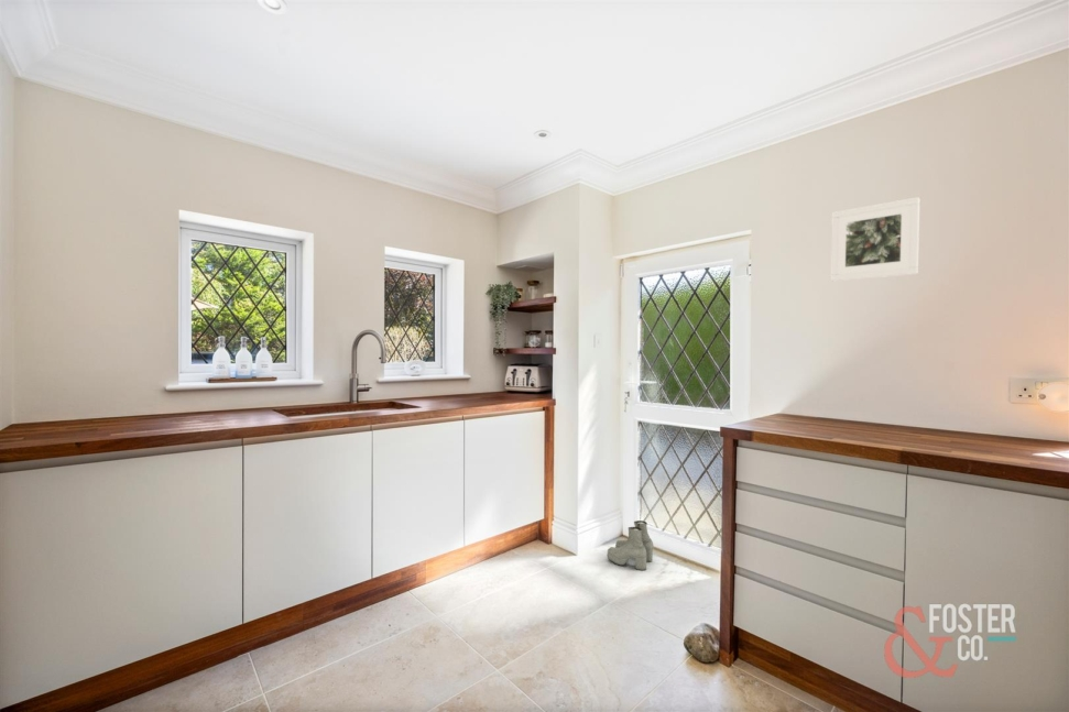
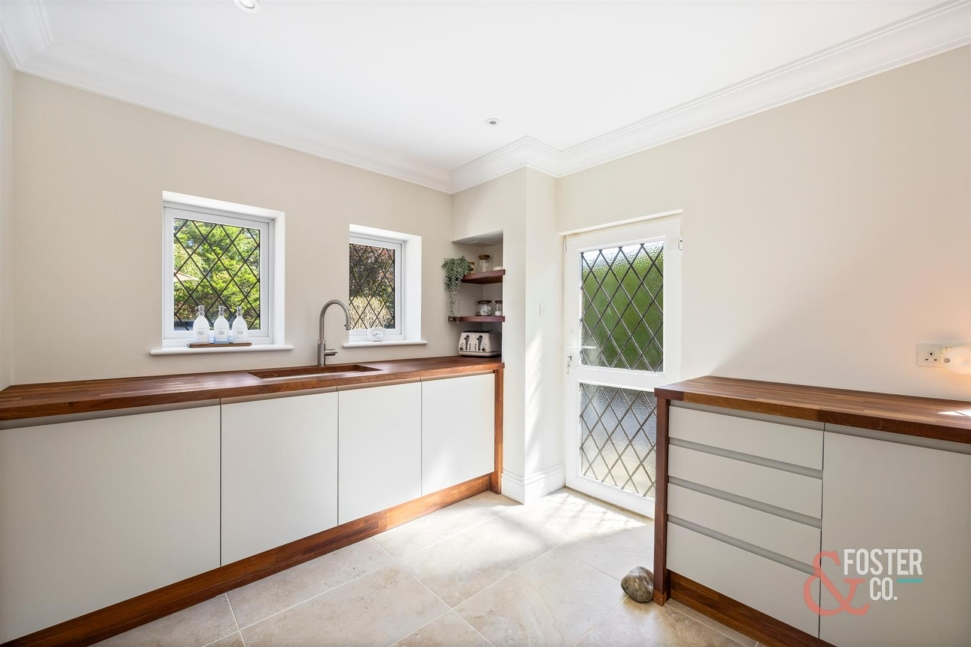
- boots (630, 540)
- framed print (872, 241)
